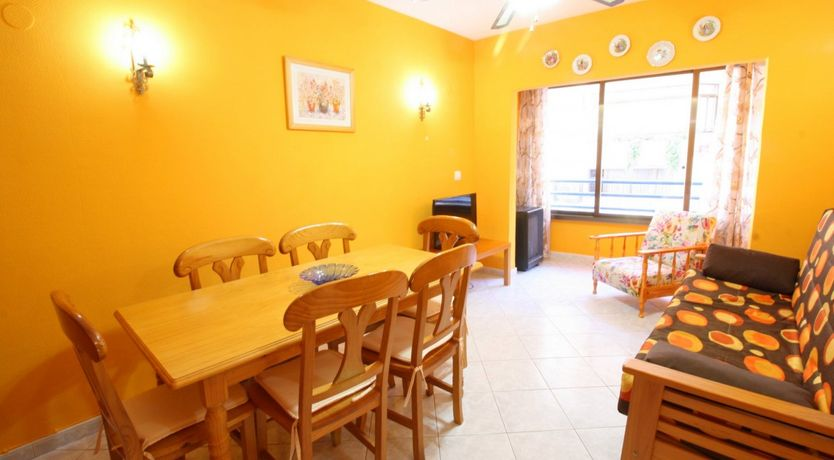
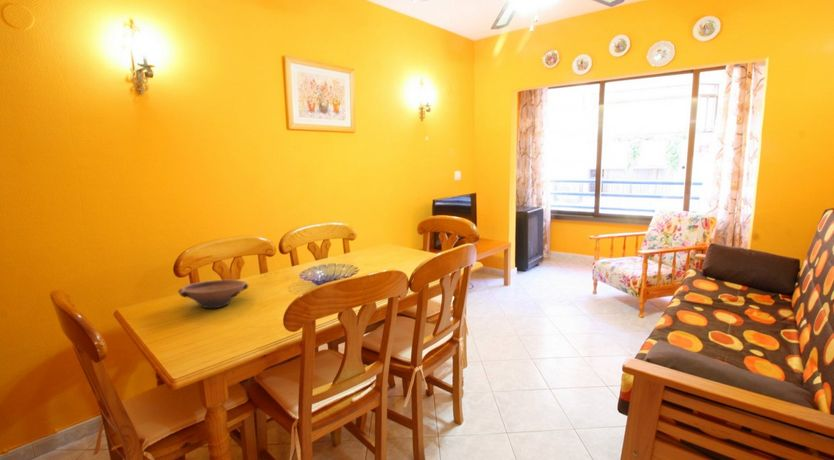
+ bowl (214, 294)
